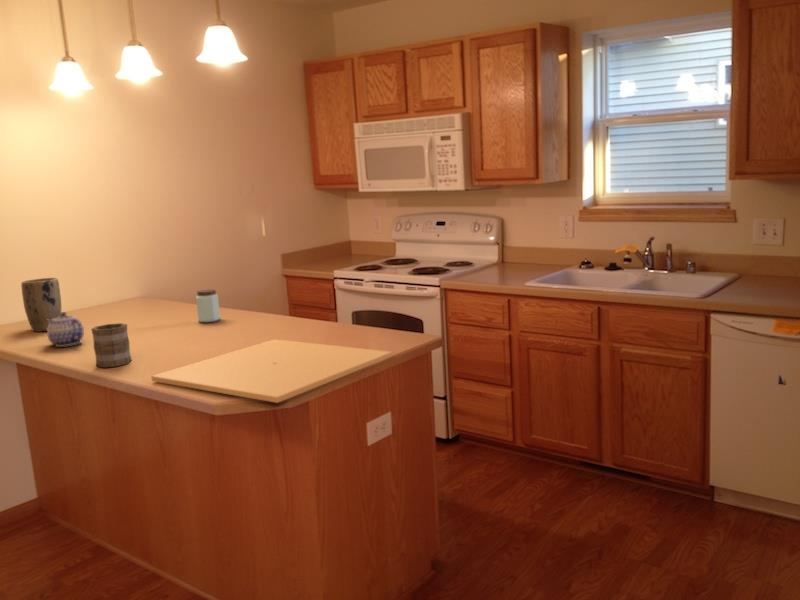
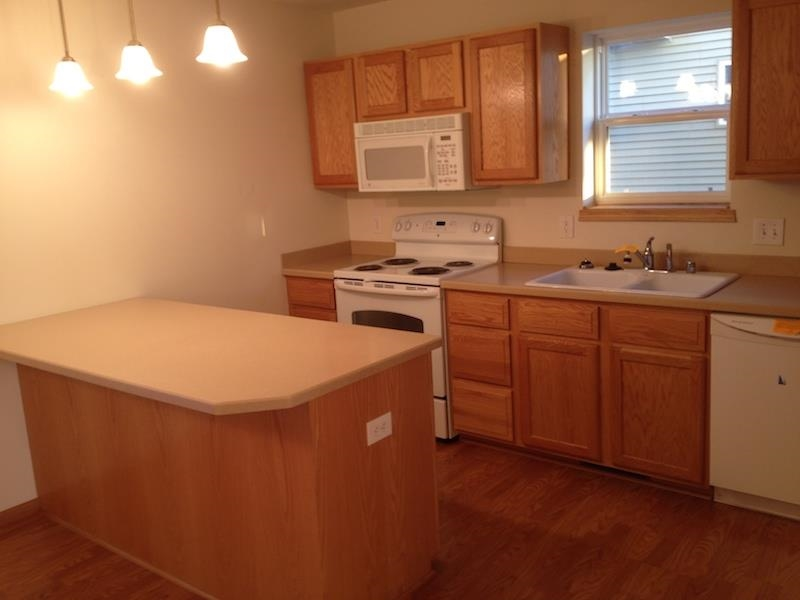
- cutting board (275, 365)
- mug (111, 343)
- teapot (65, 328)
- peanut butter (207, 305)
- plant pot (42, 304)
